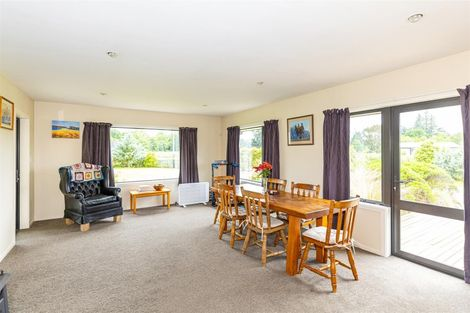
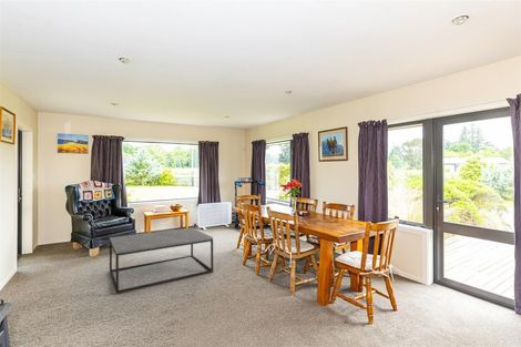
+ coffee table (161, 248)
